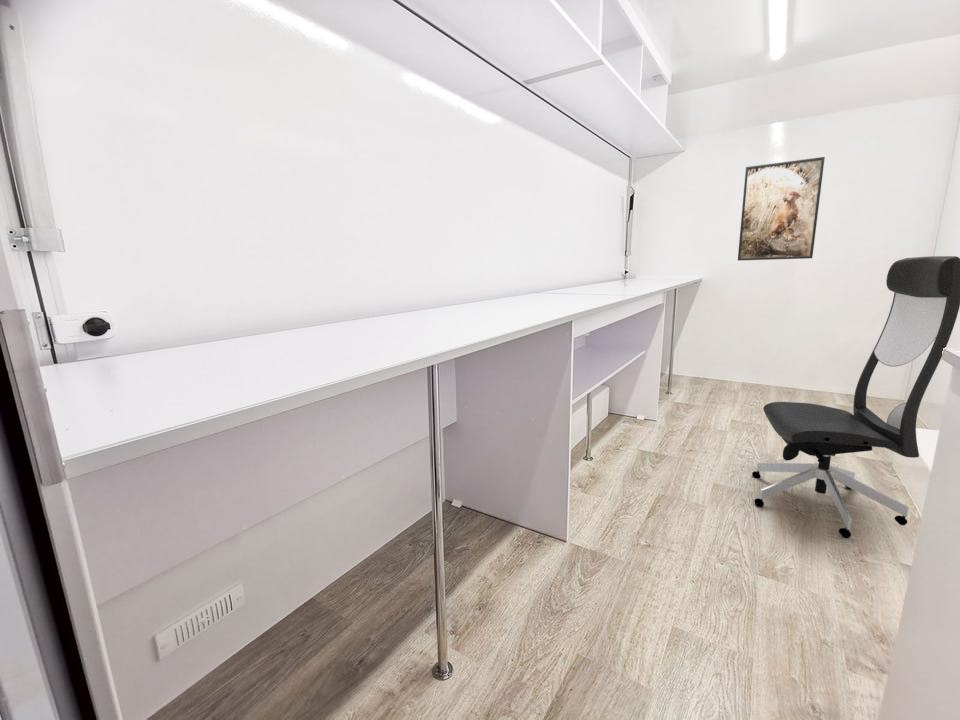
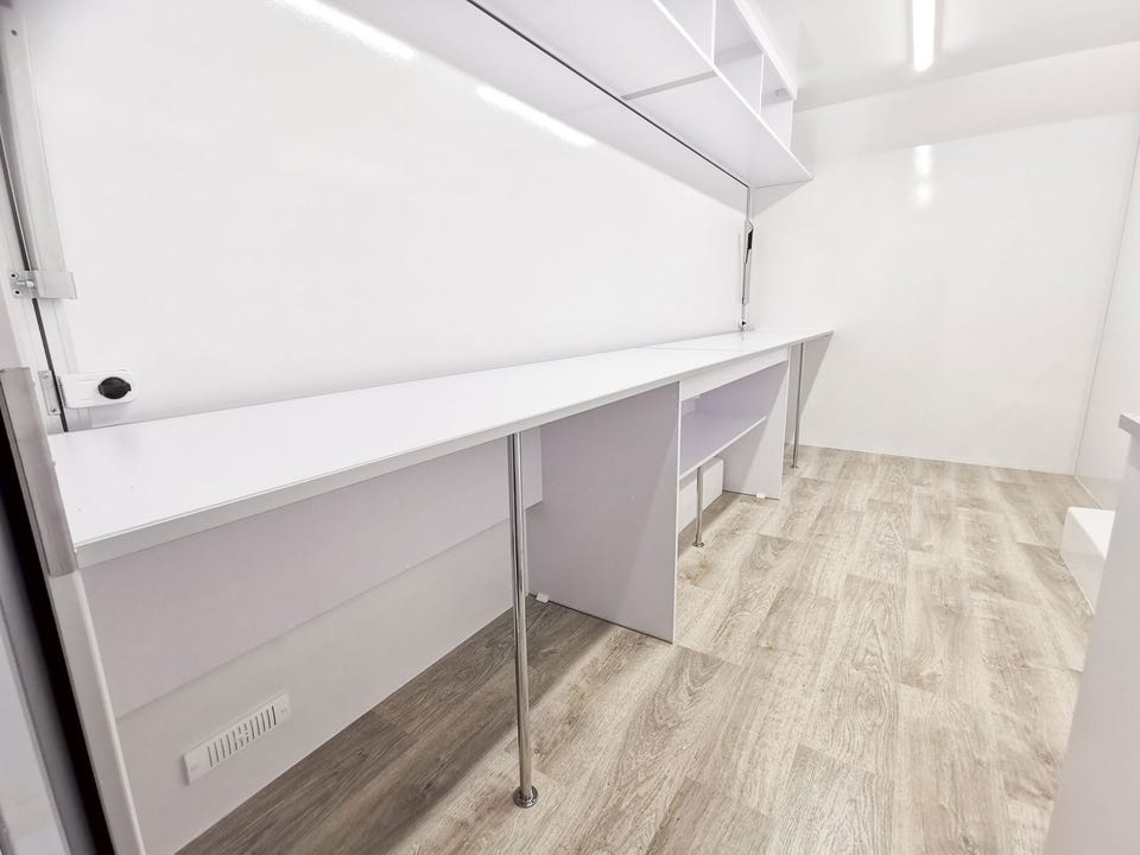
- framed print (778, 211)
- office chair (854, 395)
